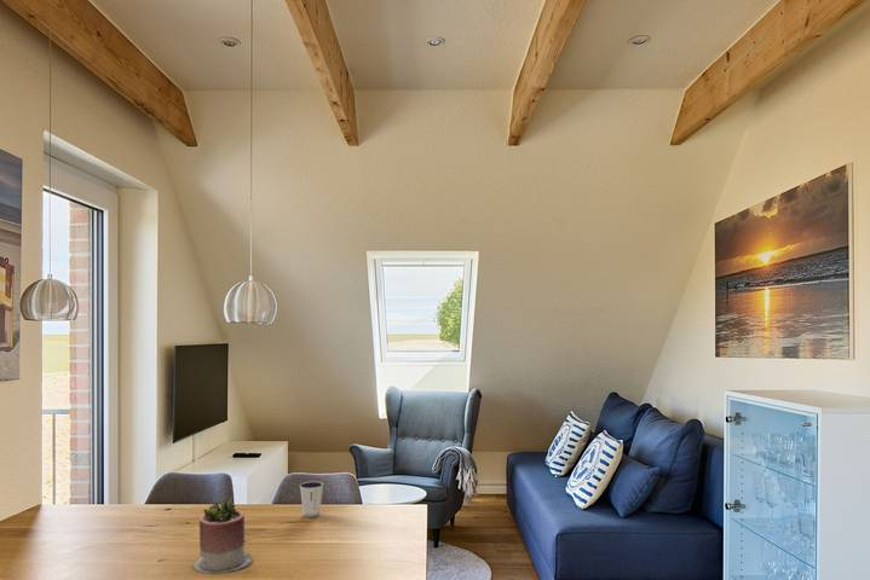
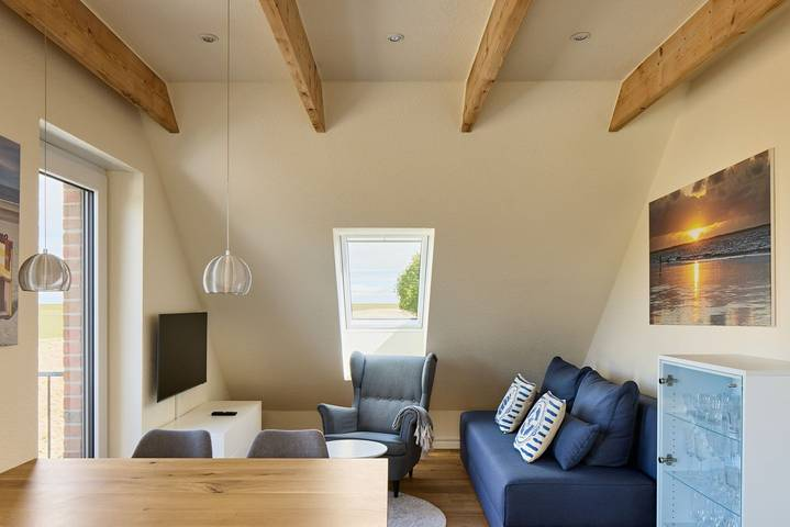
- succulent planter (223, 532)
- dixie cup (311, 499)
